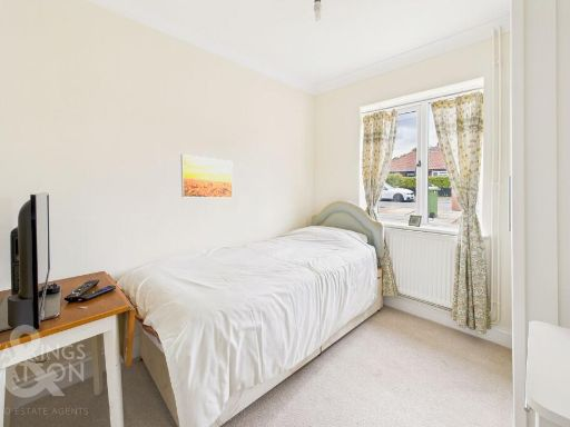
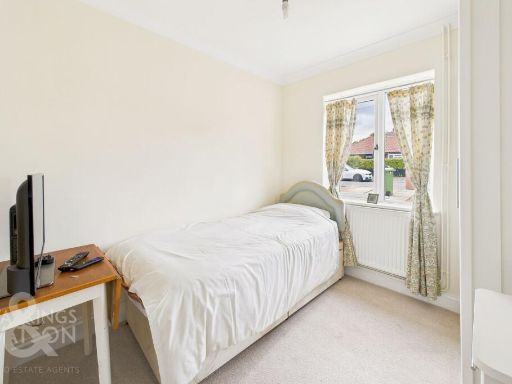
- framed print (208, 178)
